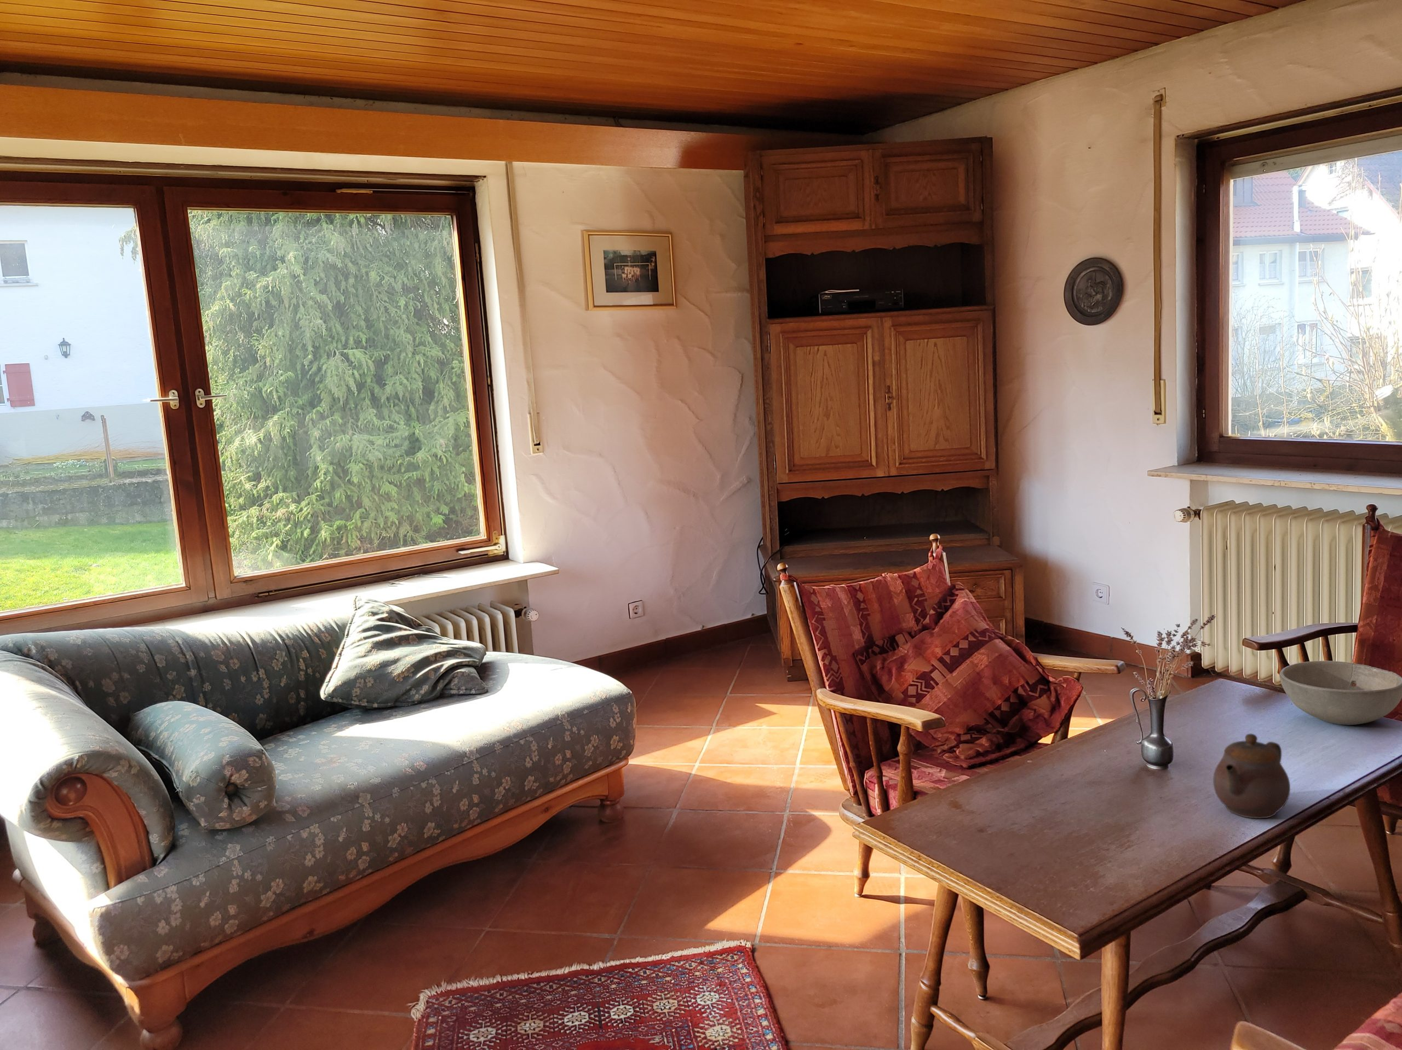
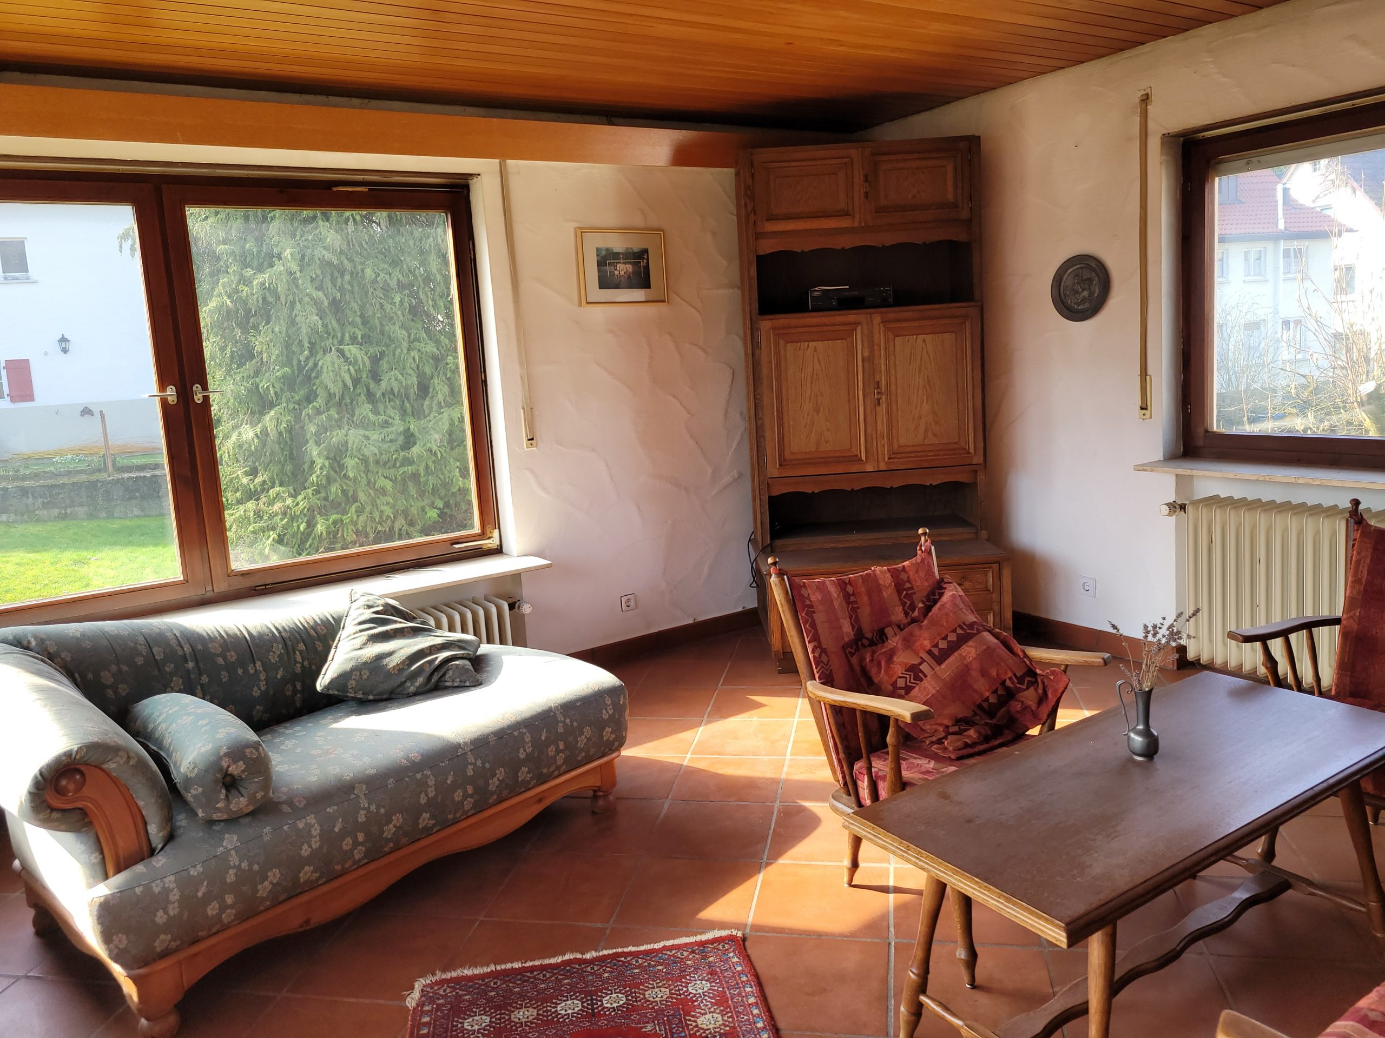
- bowl (1339, 697)
- teapot (1254, 771)
